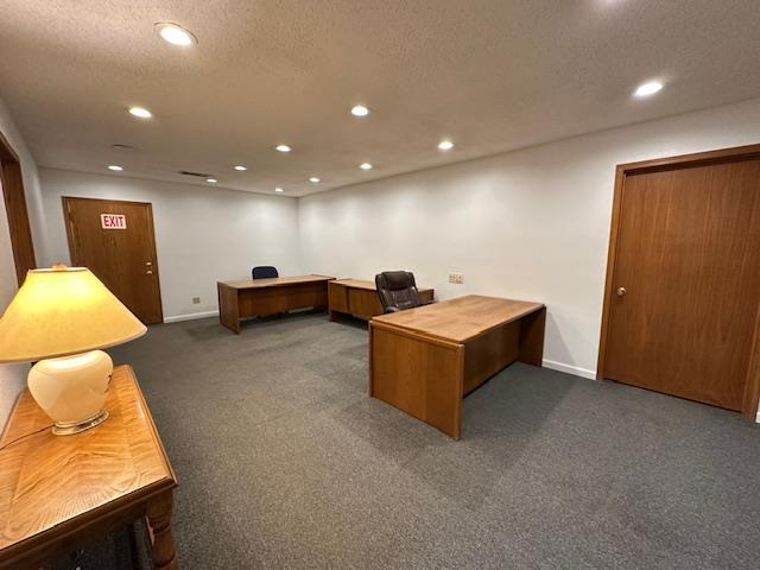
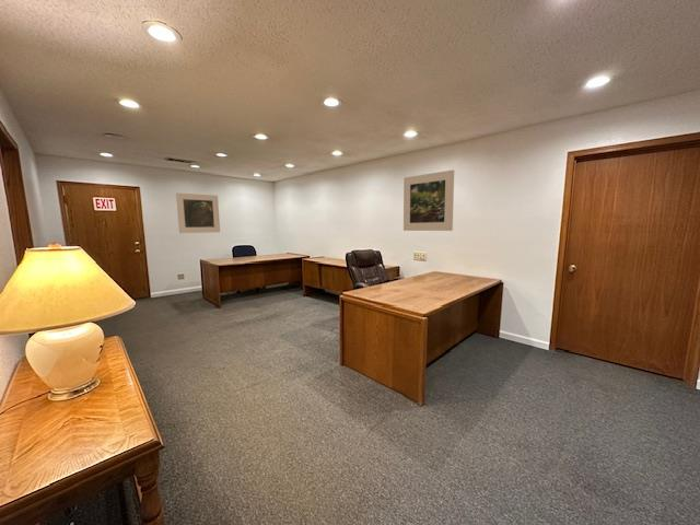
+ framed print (199, 213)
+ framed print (427, 202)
